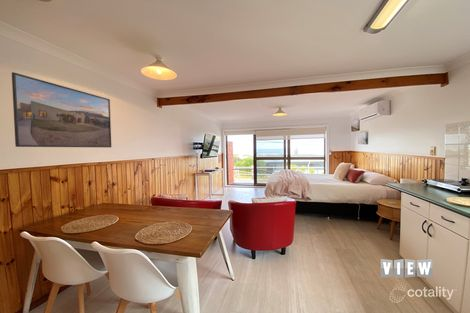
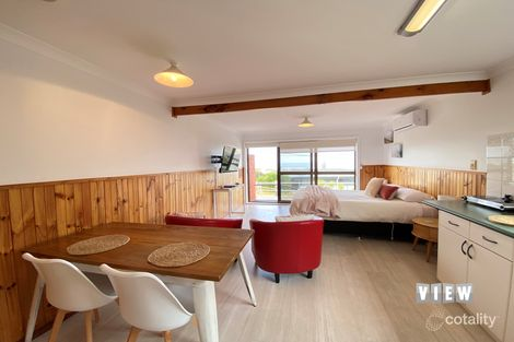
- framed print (72, 118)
